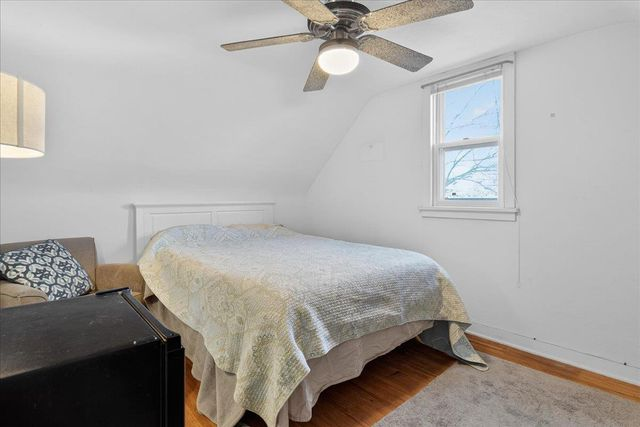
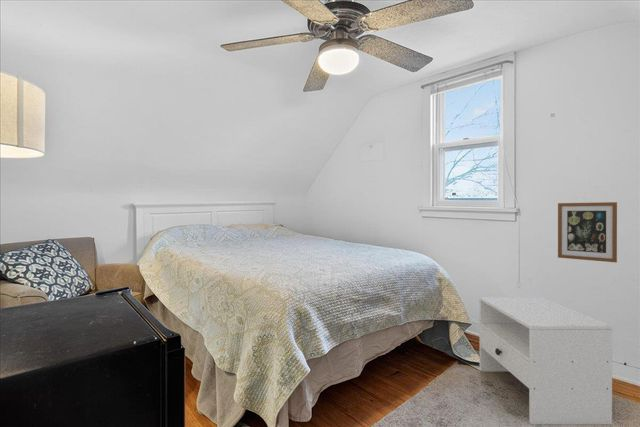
+ nightstand (533, 351)
+ wall art (585, 231)
